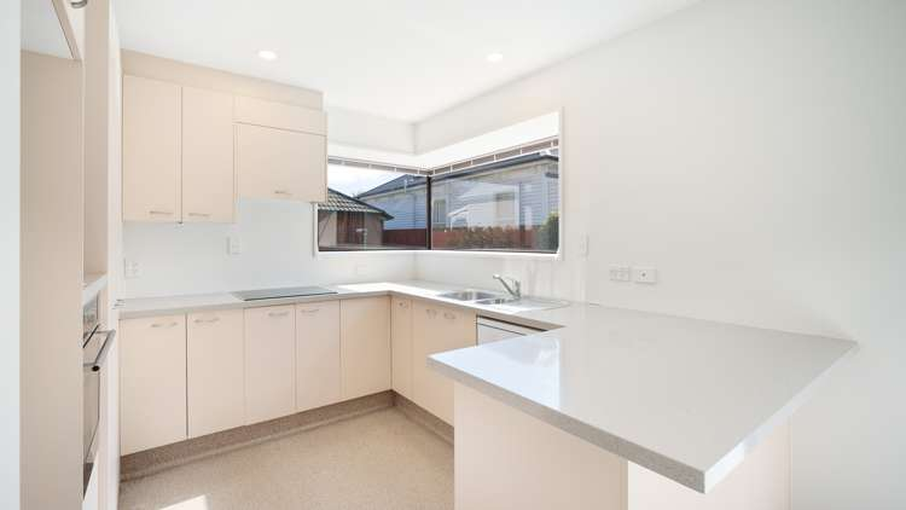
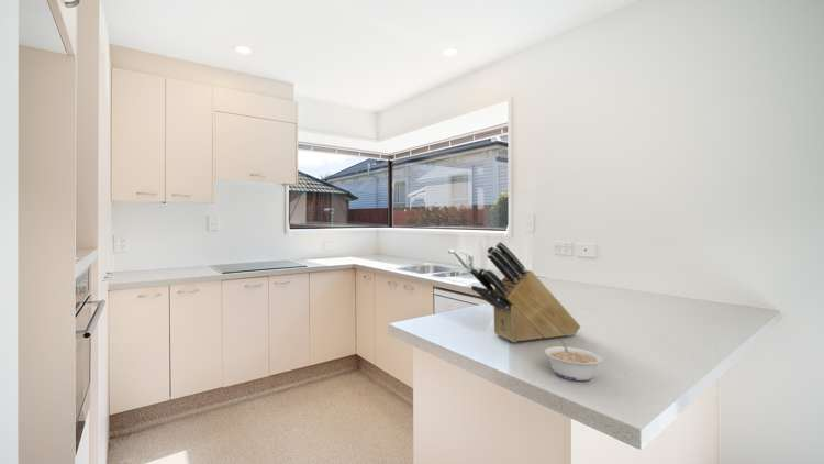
+ knife block (524, 288)
+ legume (570, 361)
